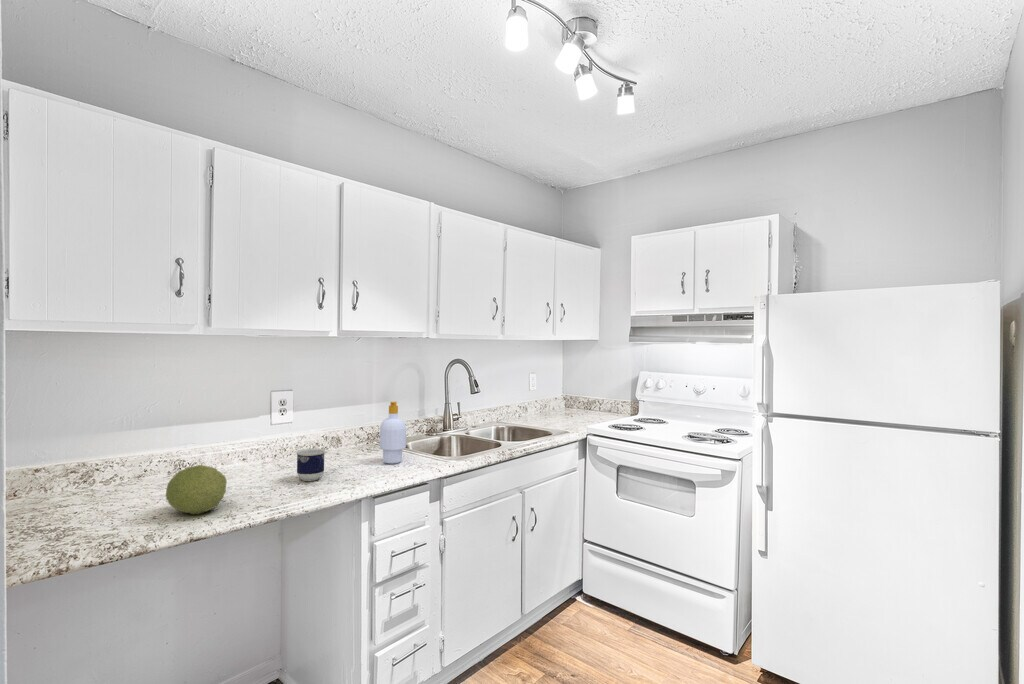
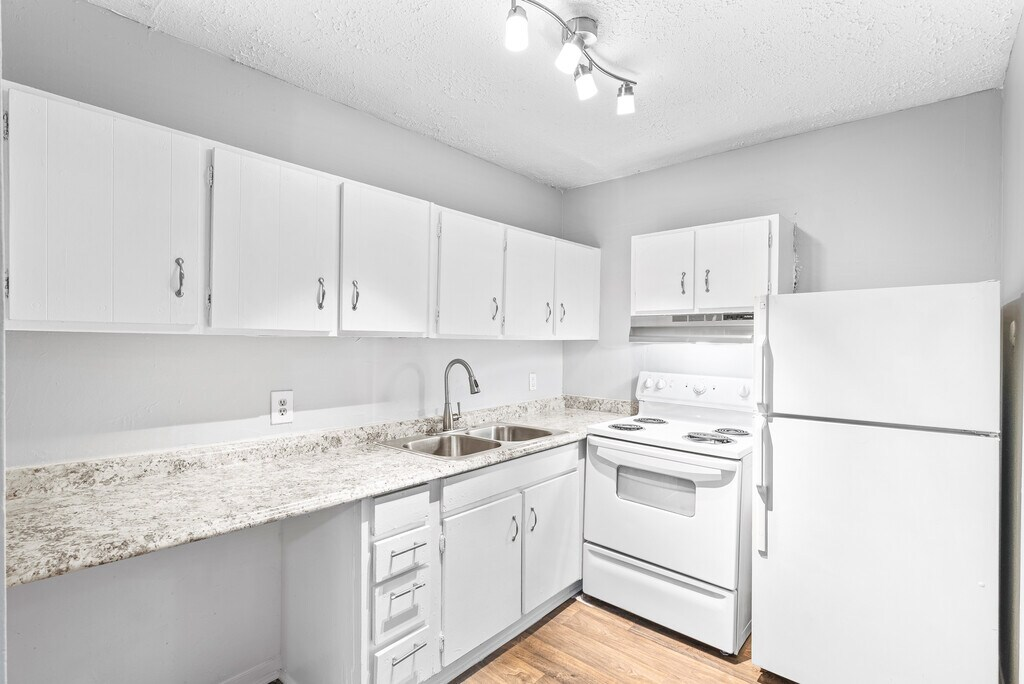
- cup (312, 465)
- soap bottle (393, 431)
- fruit (196, 488)
